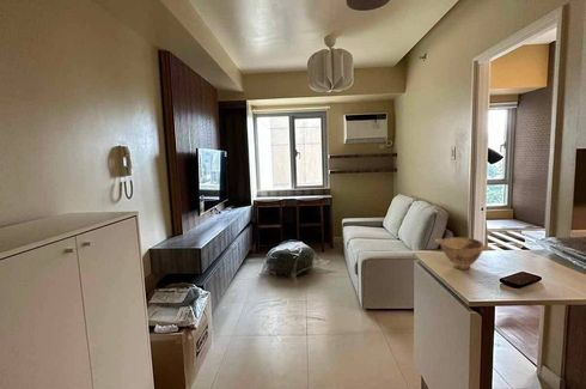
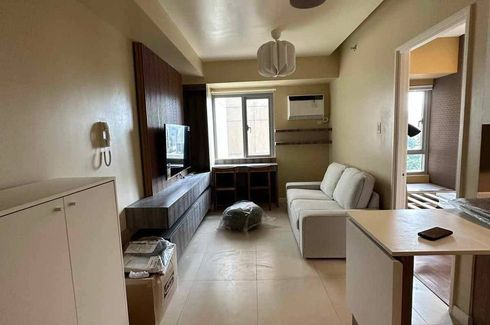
- bowl (460, 254)
